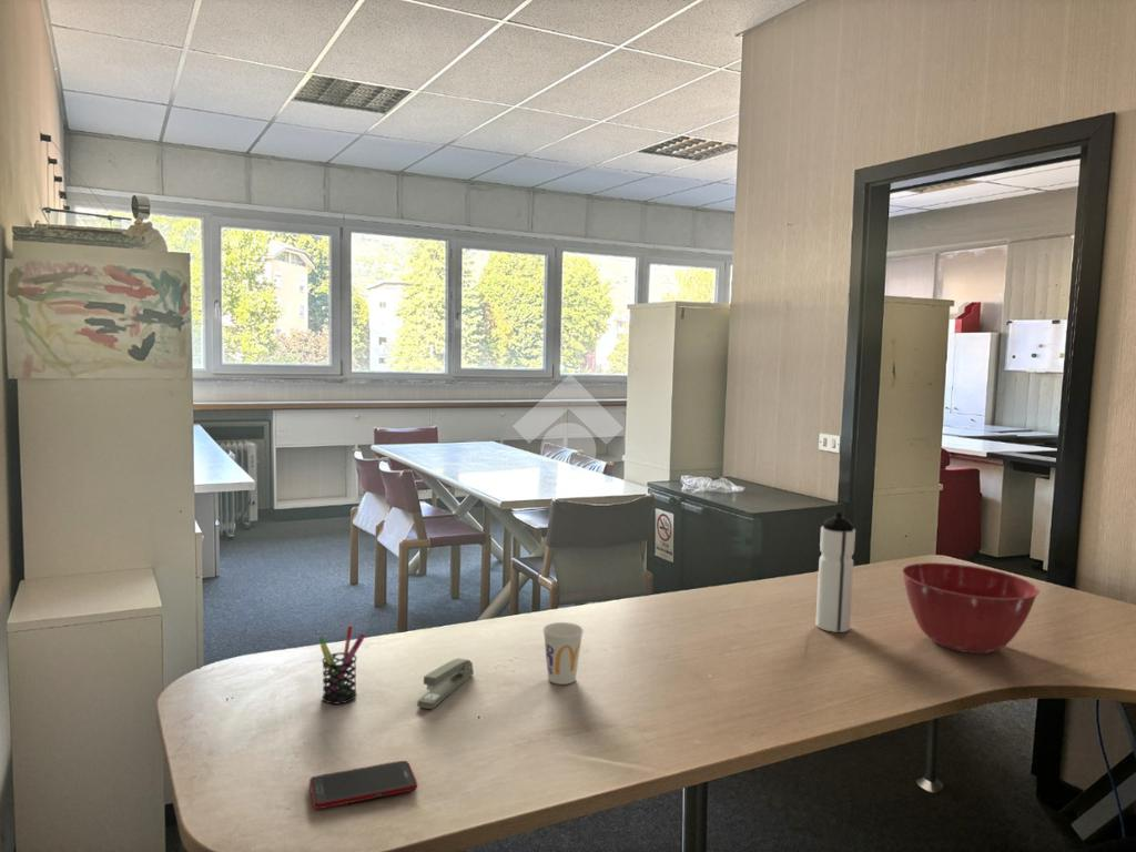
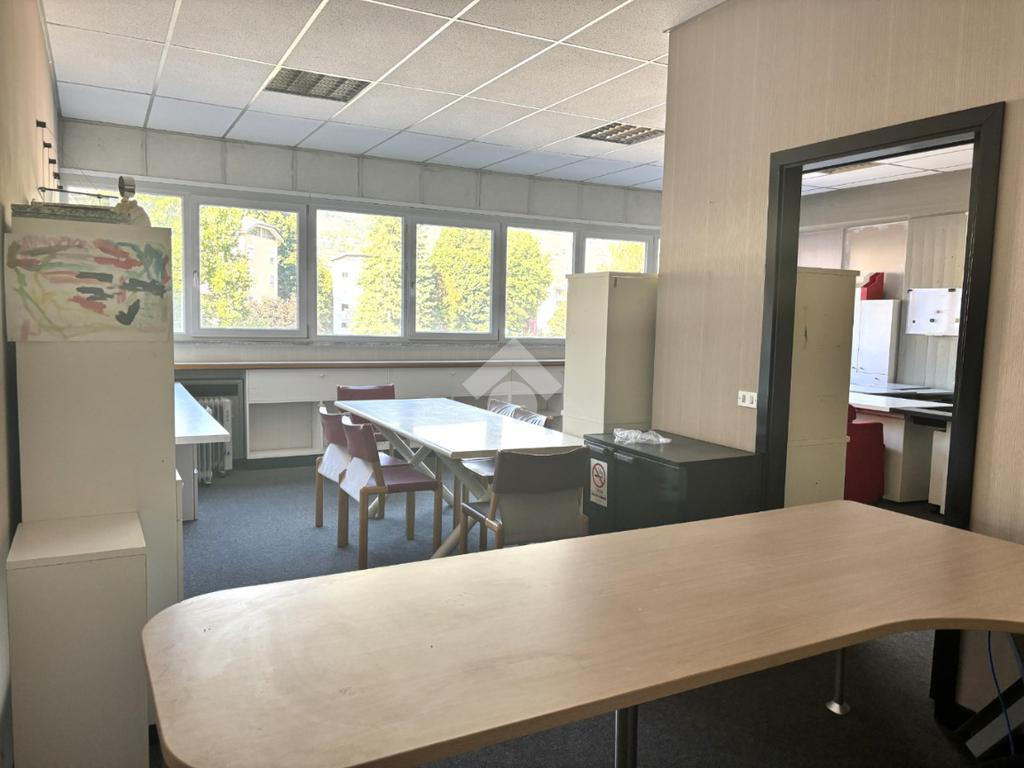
- mixing bowl (965, 610)
- cell phone (363, 783)
- pen holder (337, 661)
- water bottle (835, 569)
- cup (562, 653)
- stapler (446, 677)
